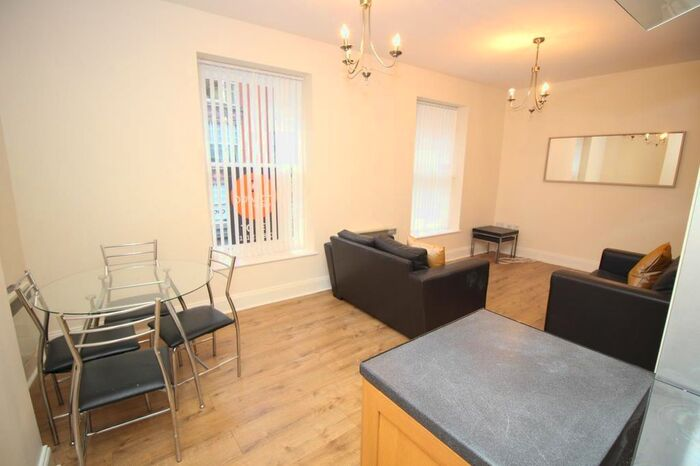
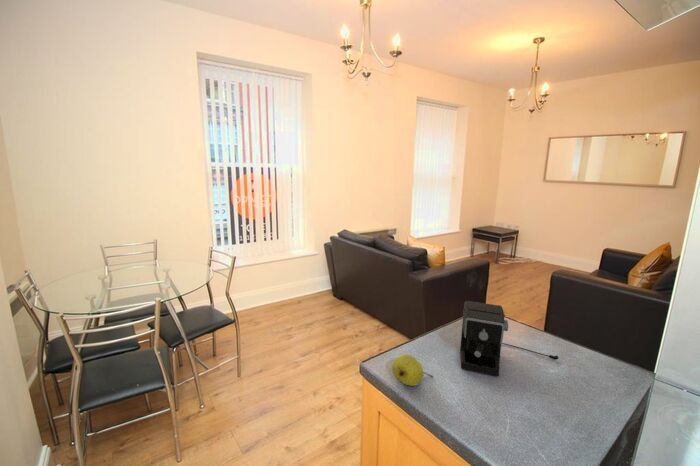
+ coffee maker (512, 345)
+ fruit (412, 368)
